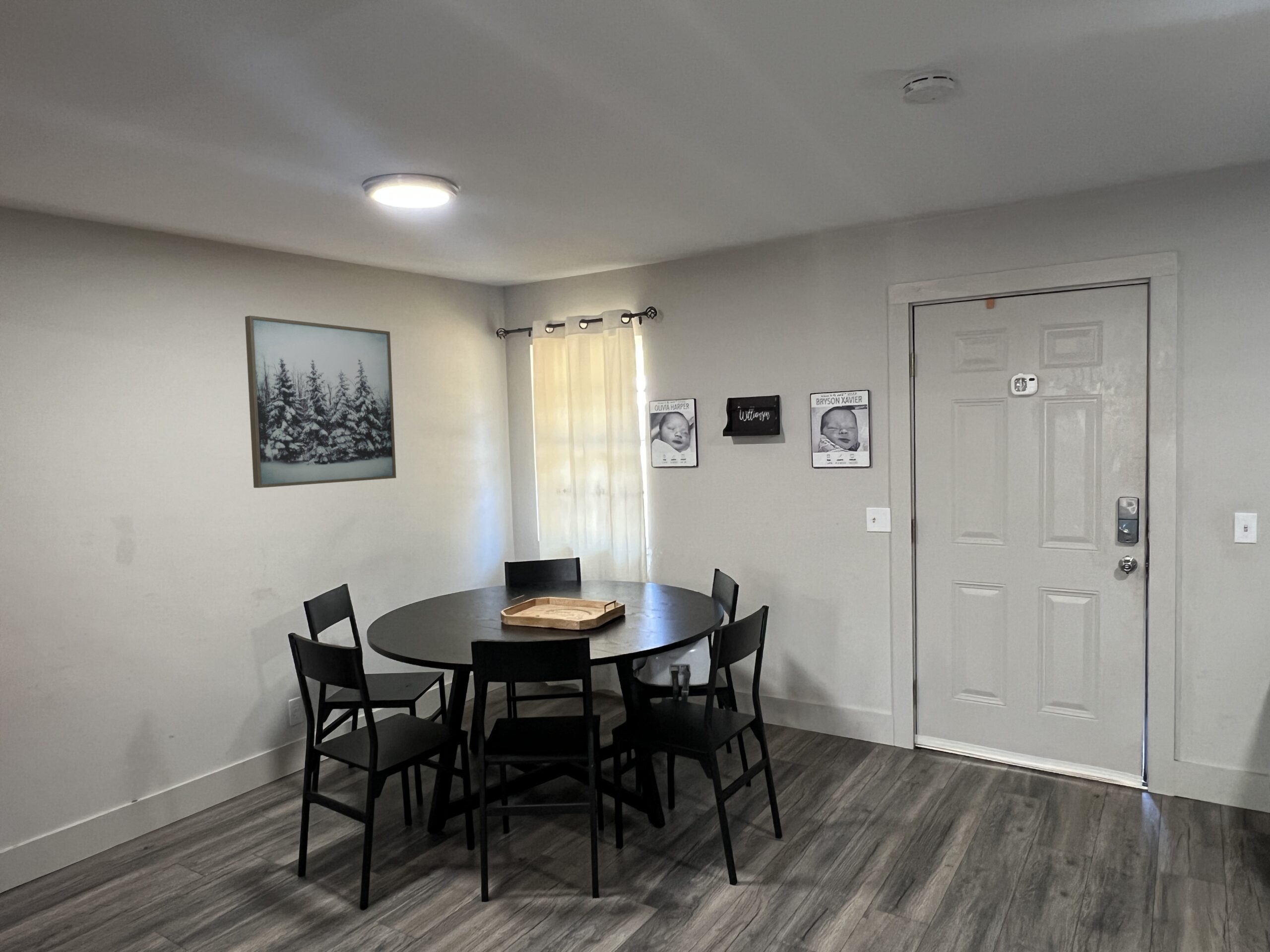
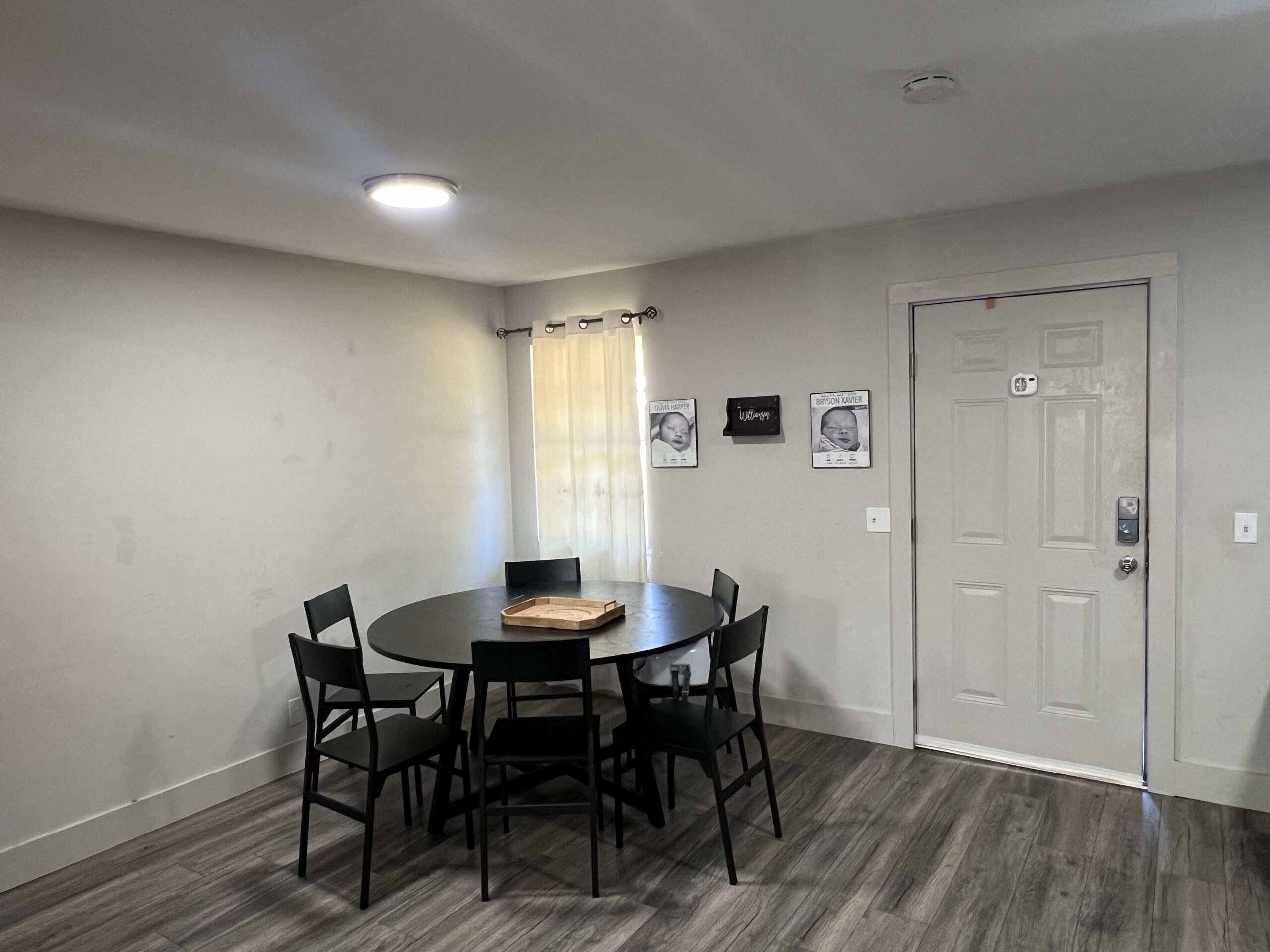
- wall art (326, 404)
